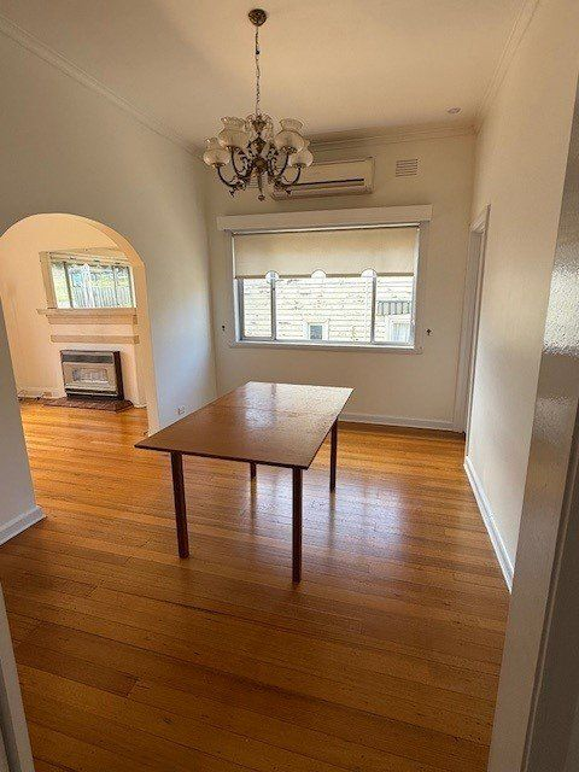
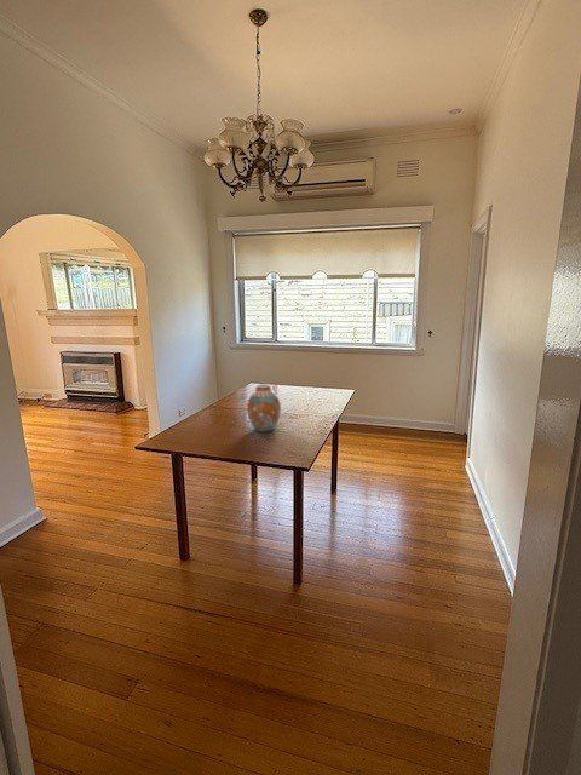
+ vase (263, 407)
